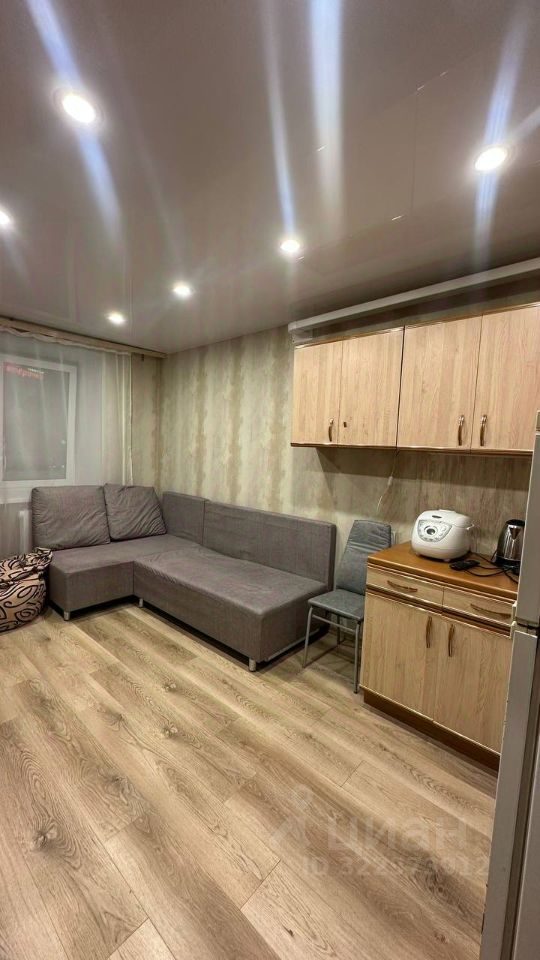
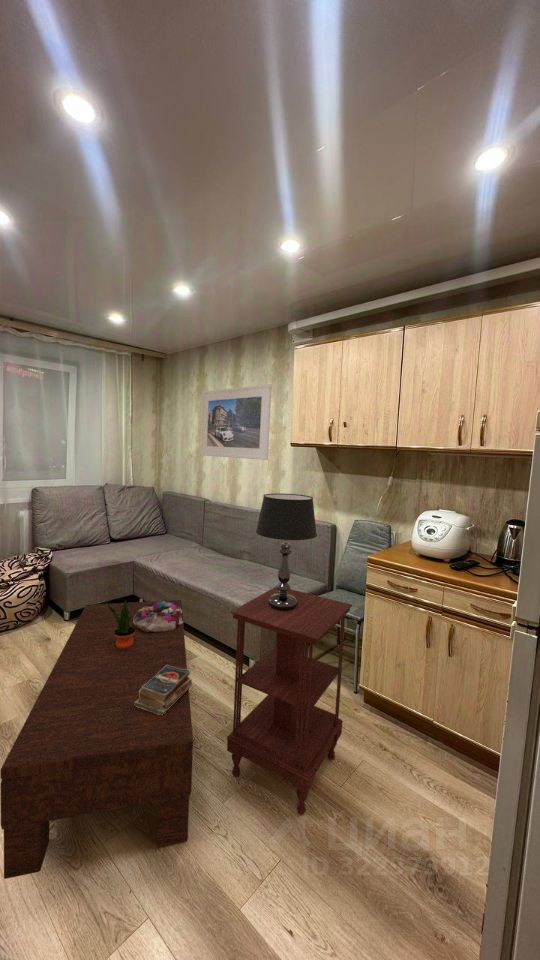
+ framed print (232, 423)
+ books (164, 685)
+ side table (289, 687)
+ potted plant (120, 622)
+ coffee table (123, 690)
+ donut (158, 613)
+ table lamp (285, 551)
